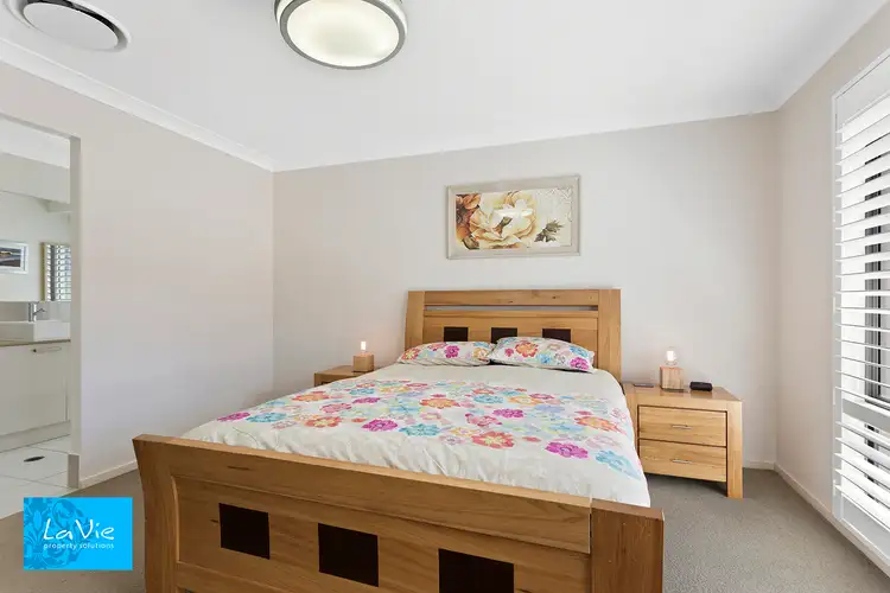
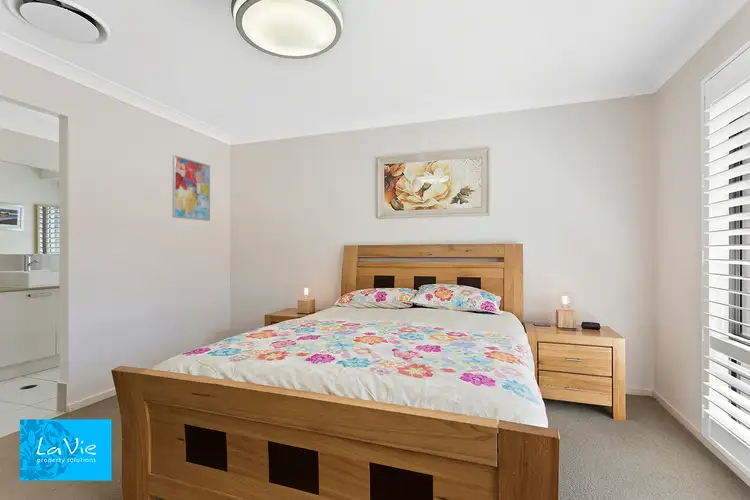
+ wall art (192, 190)
